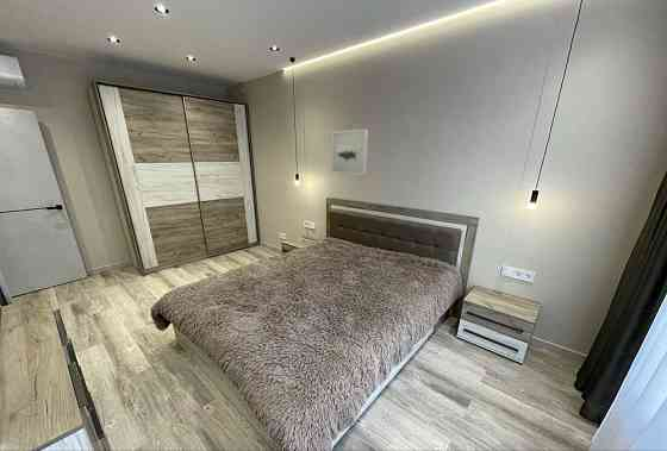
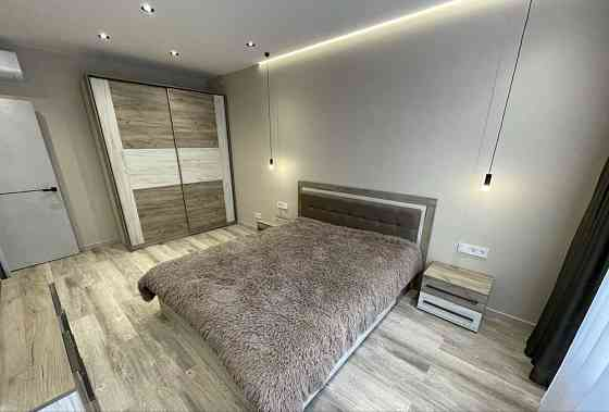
- wall art (348, 152)
